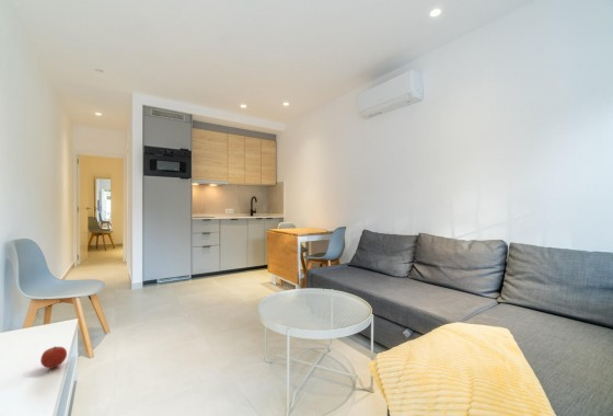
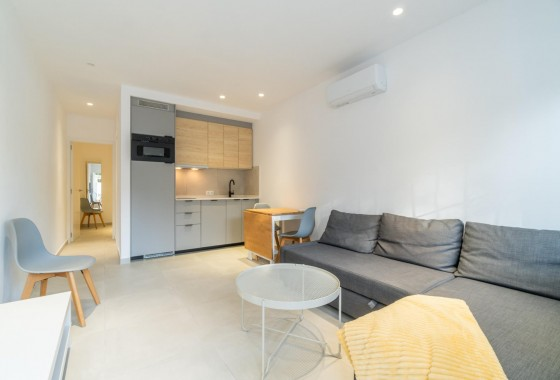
- apple (54, 356)
